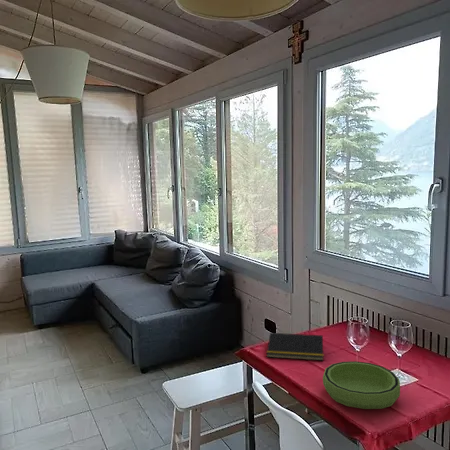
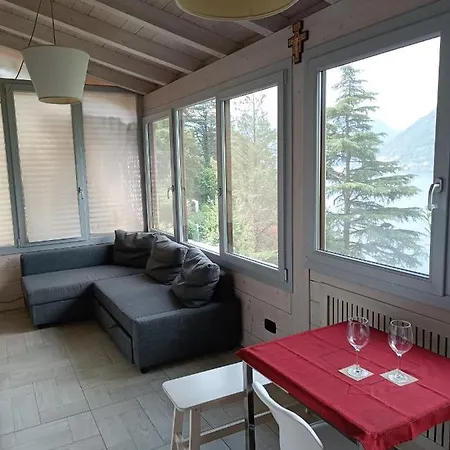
- bowl (360, 385)
- notepad (295, 345)
